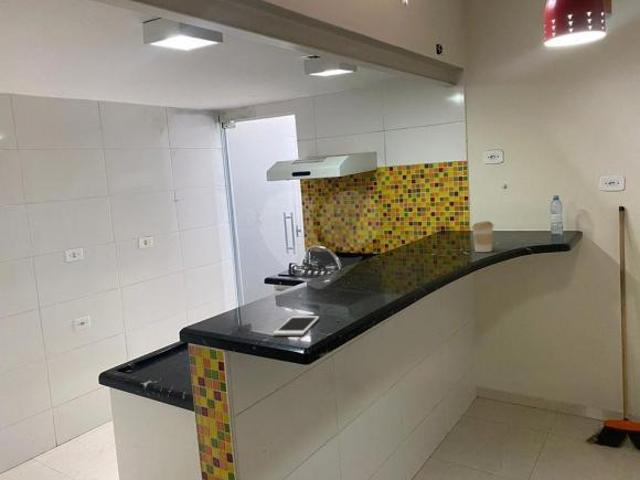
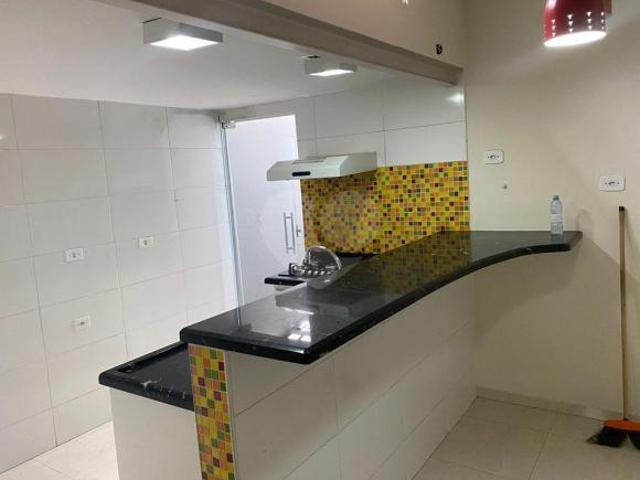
- coffee cup (482, 236)
- cell phone (297, 325)
